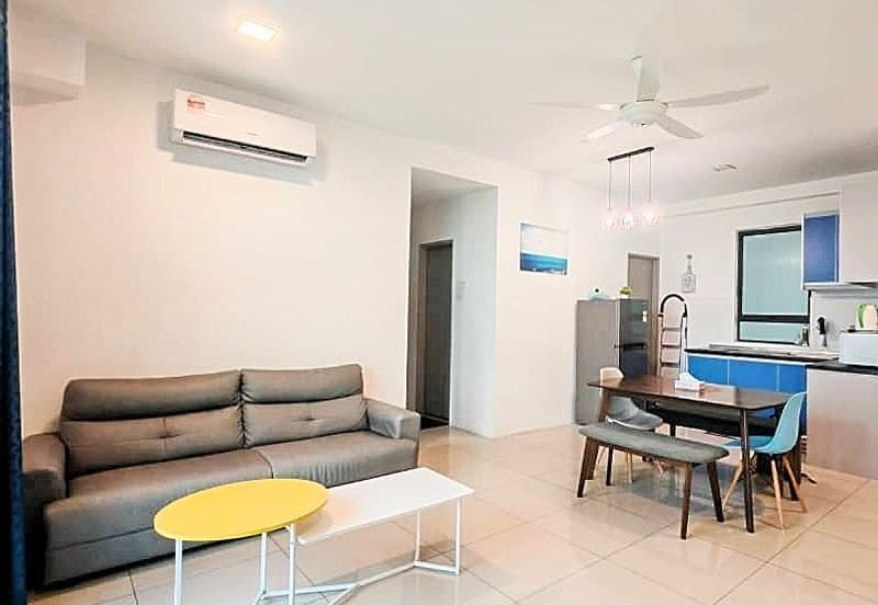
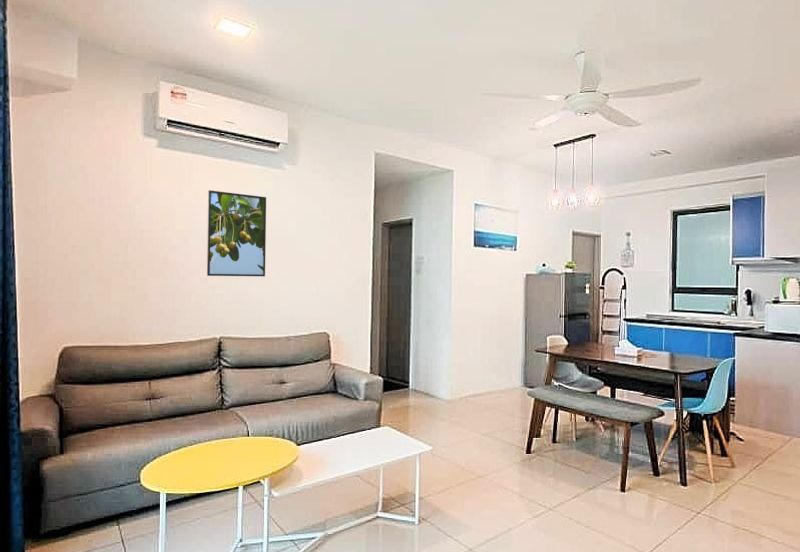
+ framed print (237, 235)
